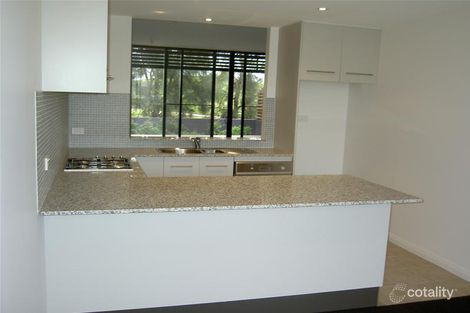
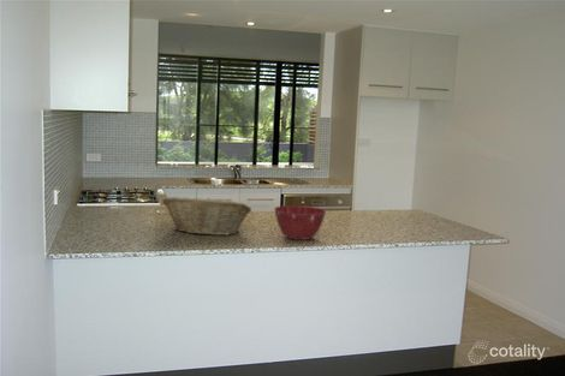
+ mixing bowl (299, 223)
+ fruit basket (206, 211)
